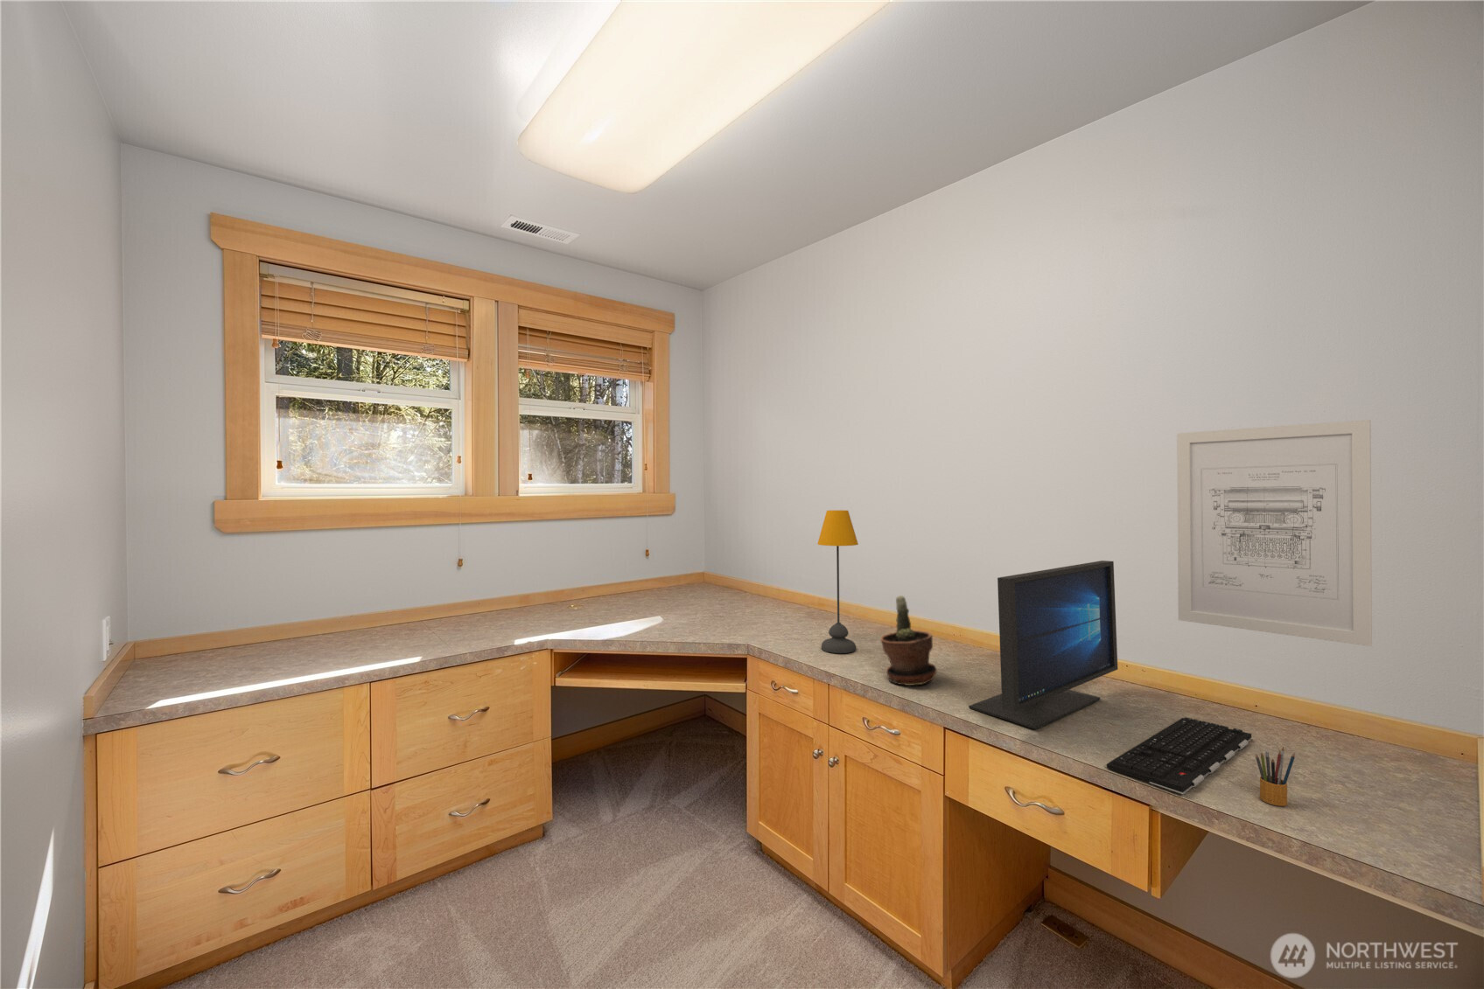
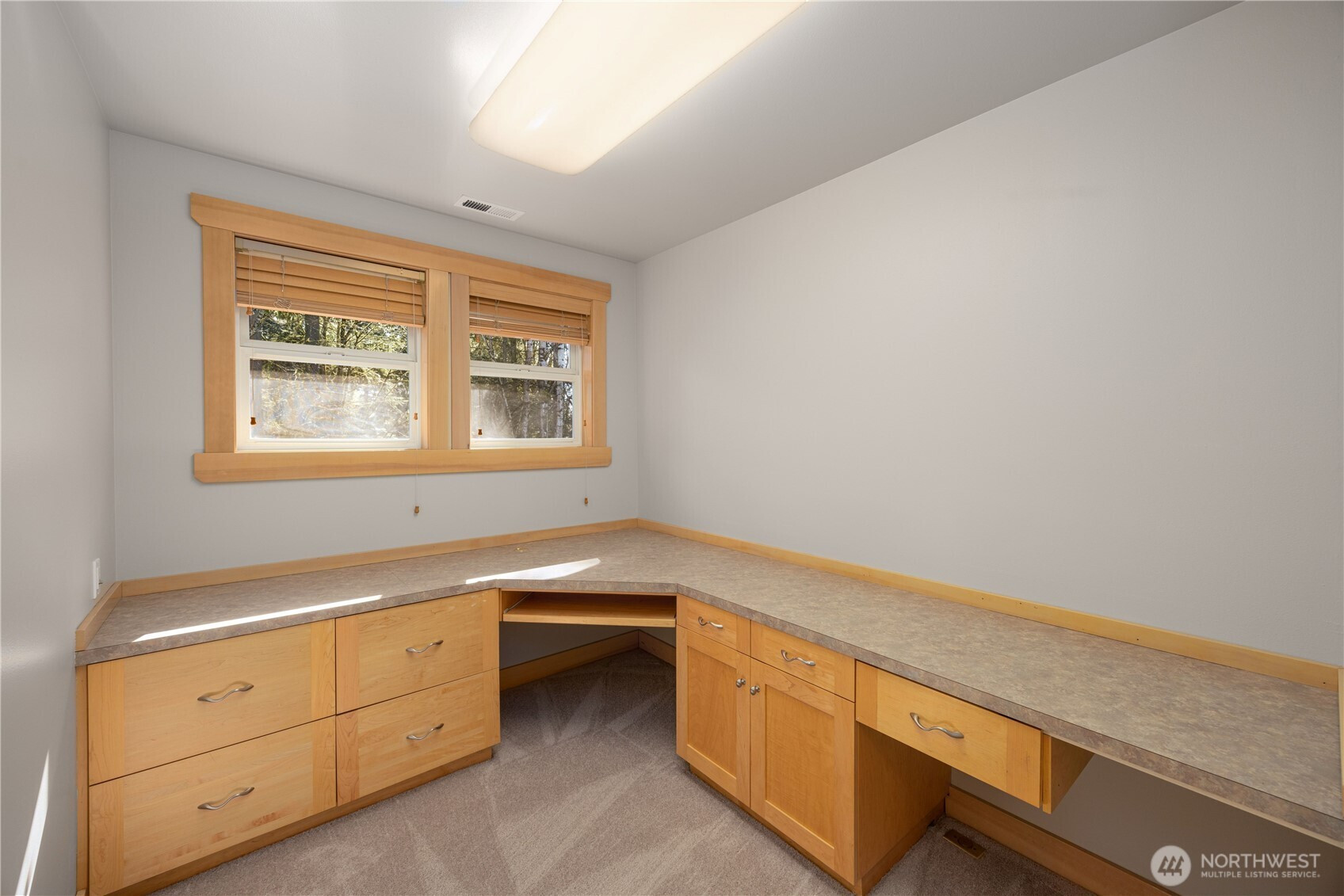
- potted plant (909, 639)
- pencil box (1274, 776)
- table lamp (837, 578)
- keyboard (1184, 748)
- monitor (1035, 635)
- wall art (1265, 529)
